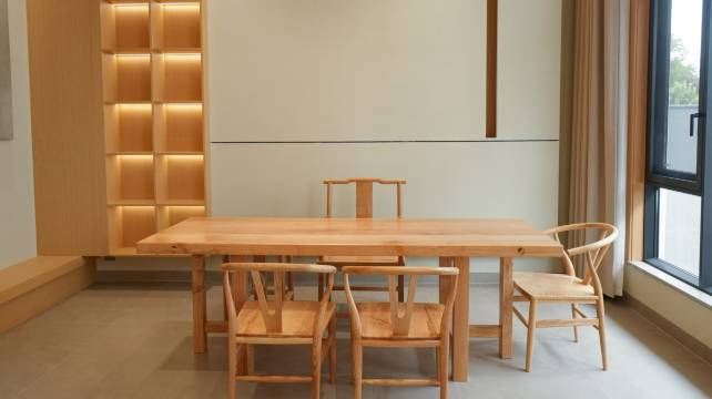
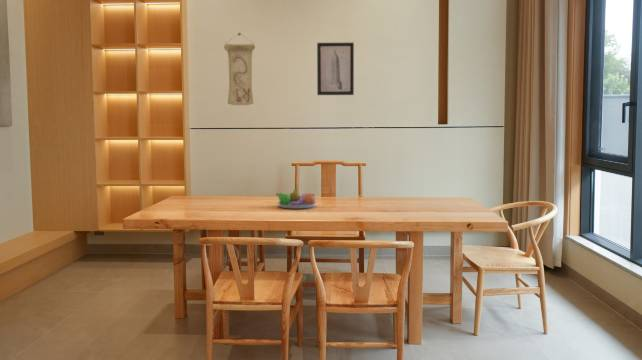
+ fruit bowl (295, 198)
+ wall art (335, 69)
+ wall scroll (239, 68)
